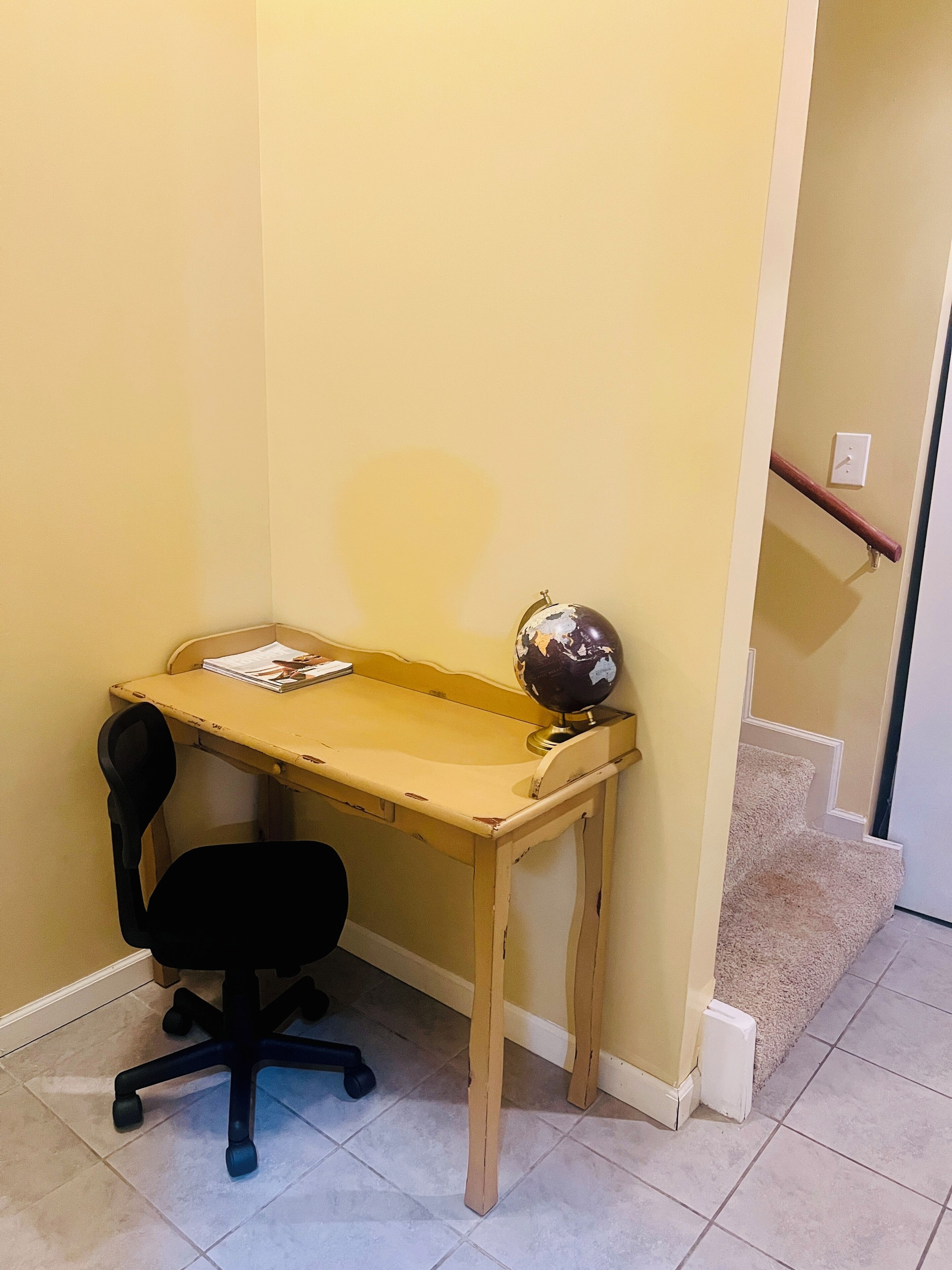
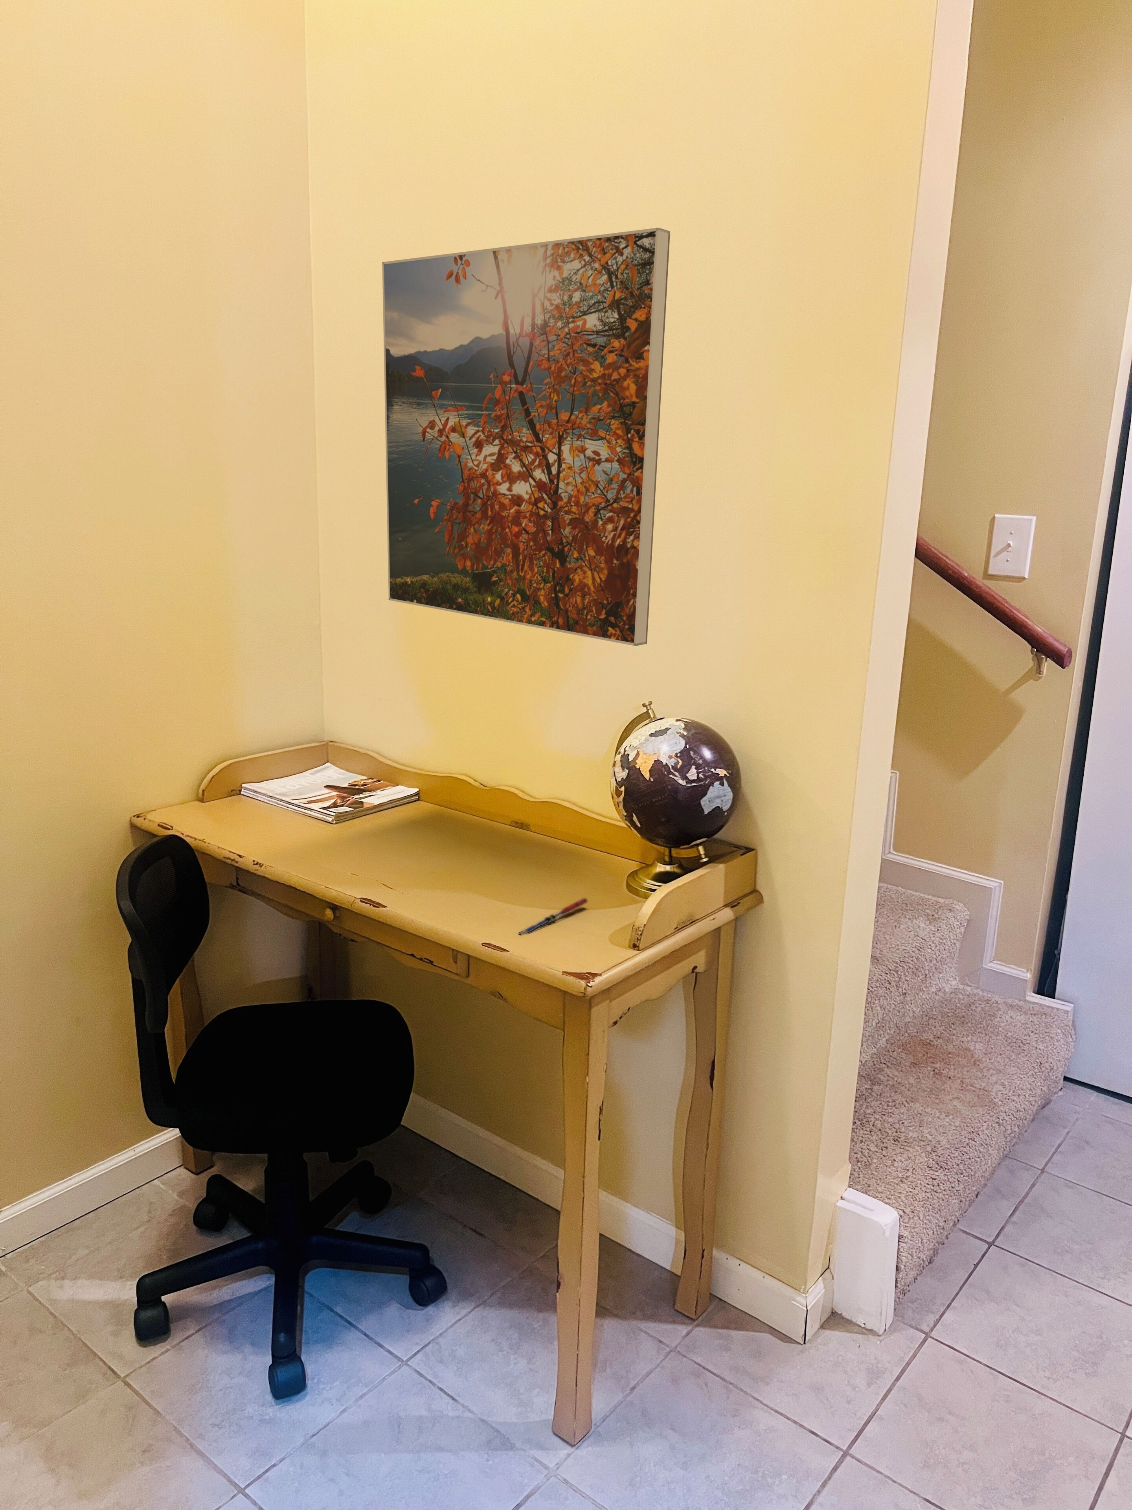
+ pen (554, 916)
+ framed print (508, 443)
